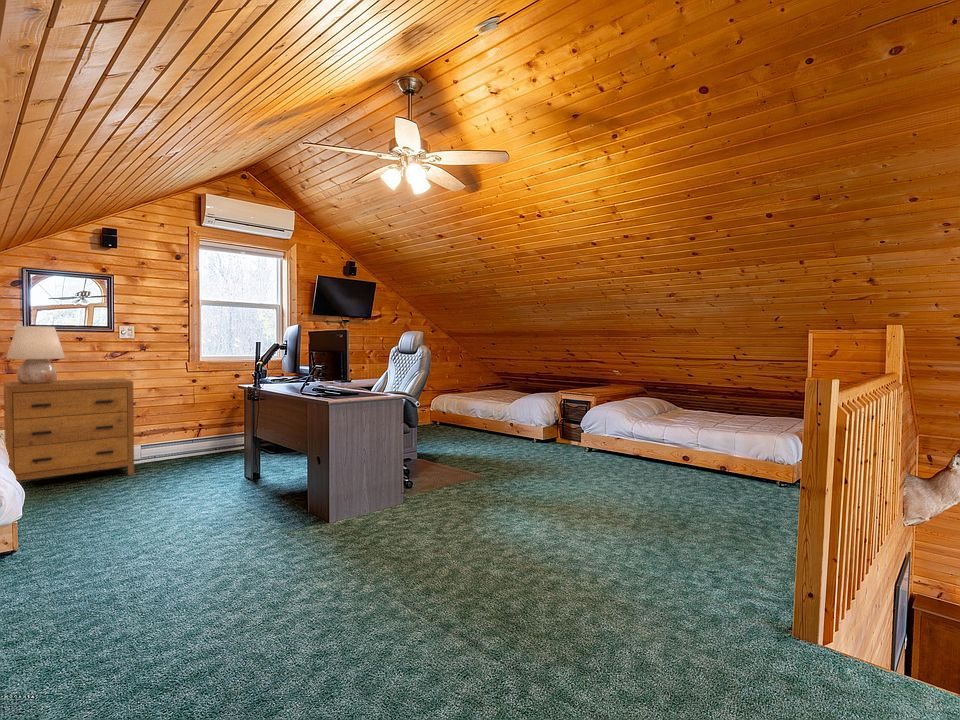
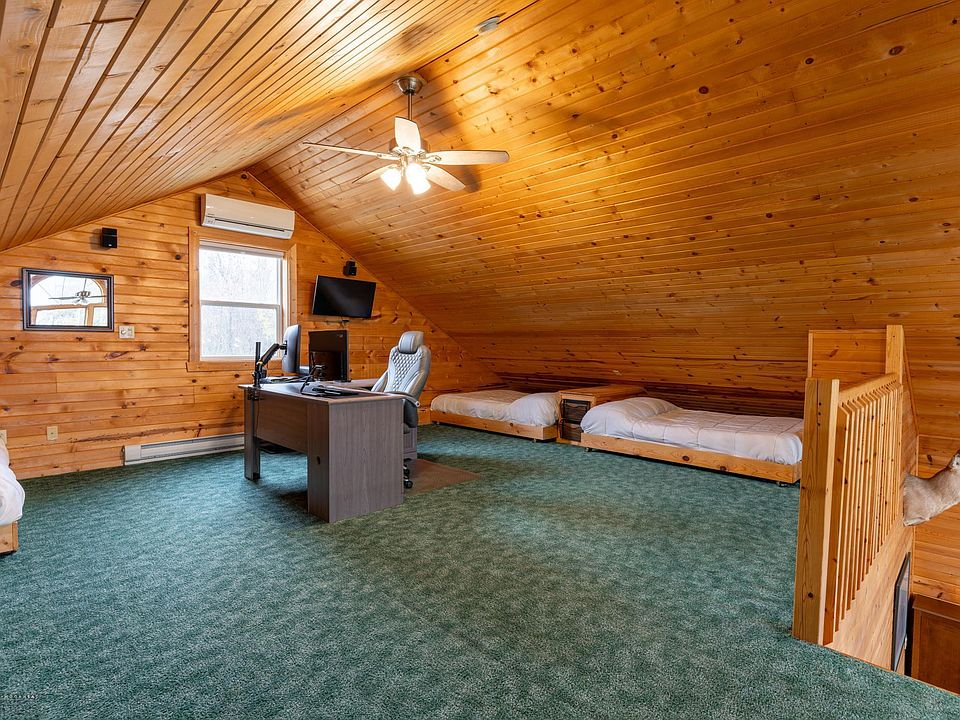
- table lamp (36, 354)
- dresser (71, 430)
